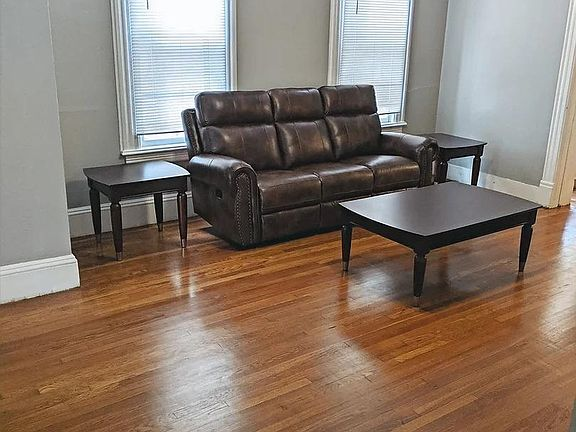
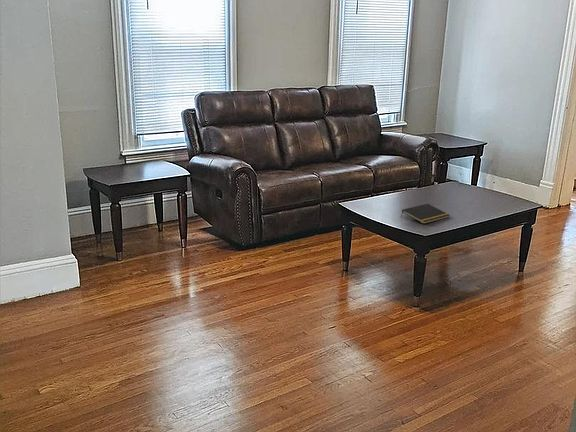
+ notepad (425, 213)
